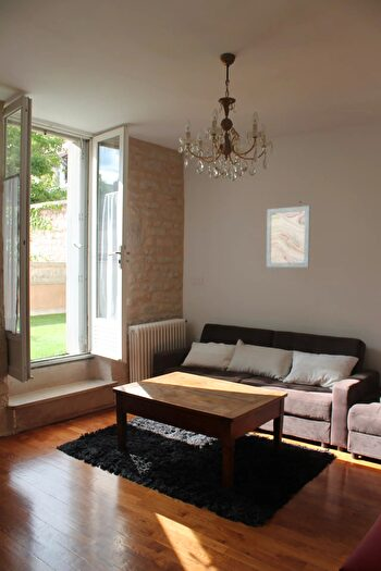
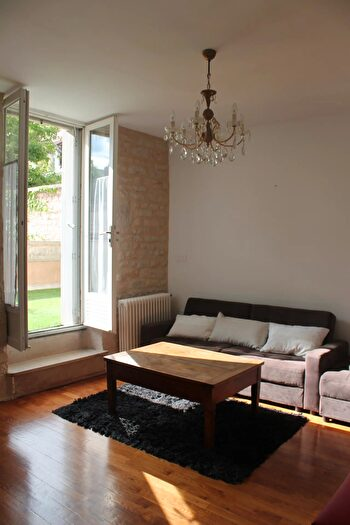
- wall art (287, 237)
